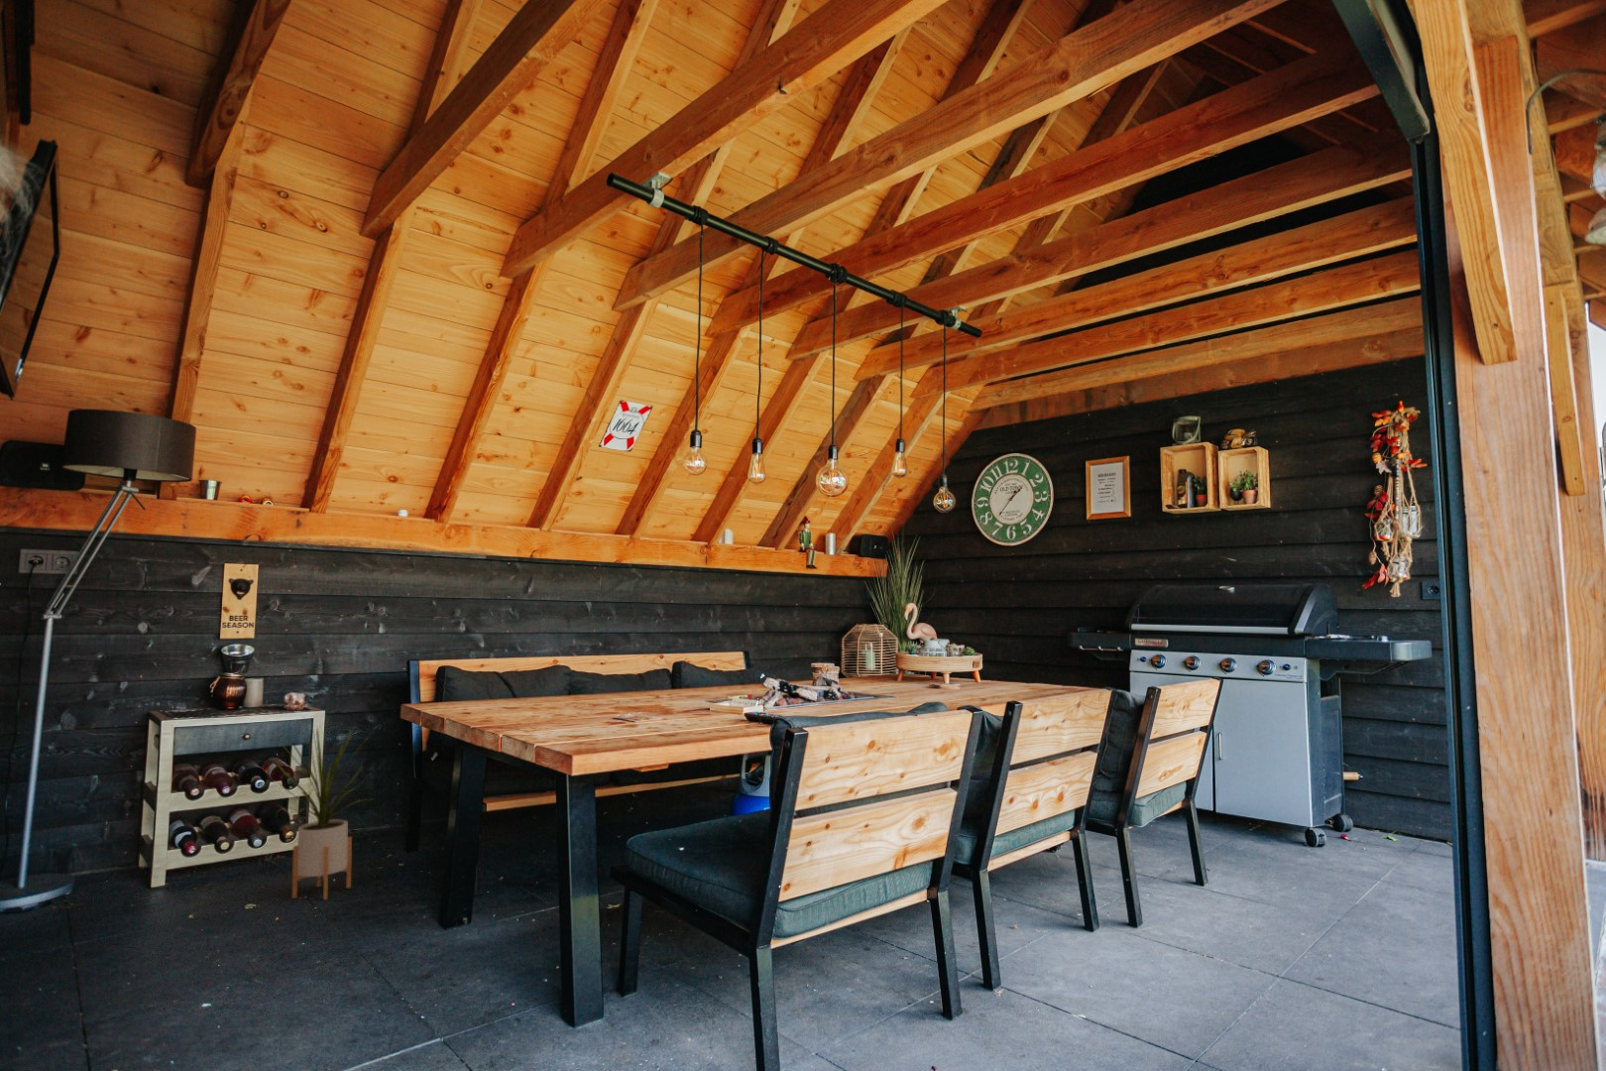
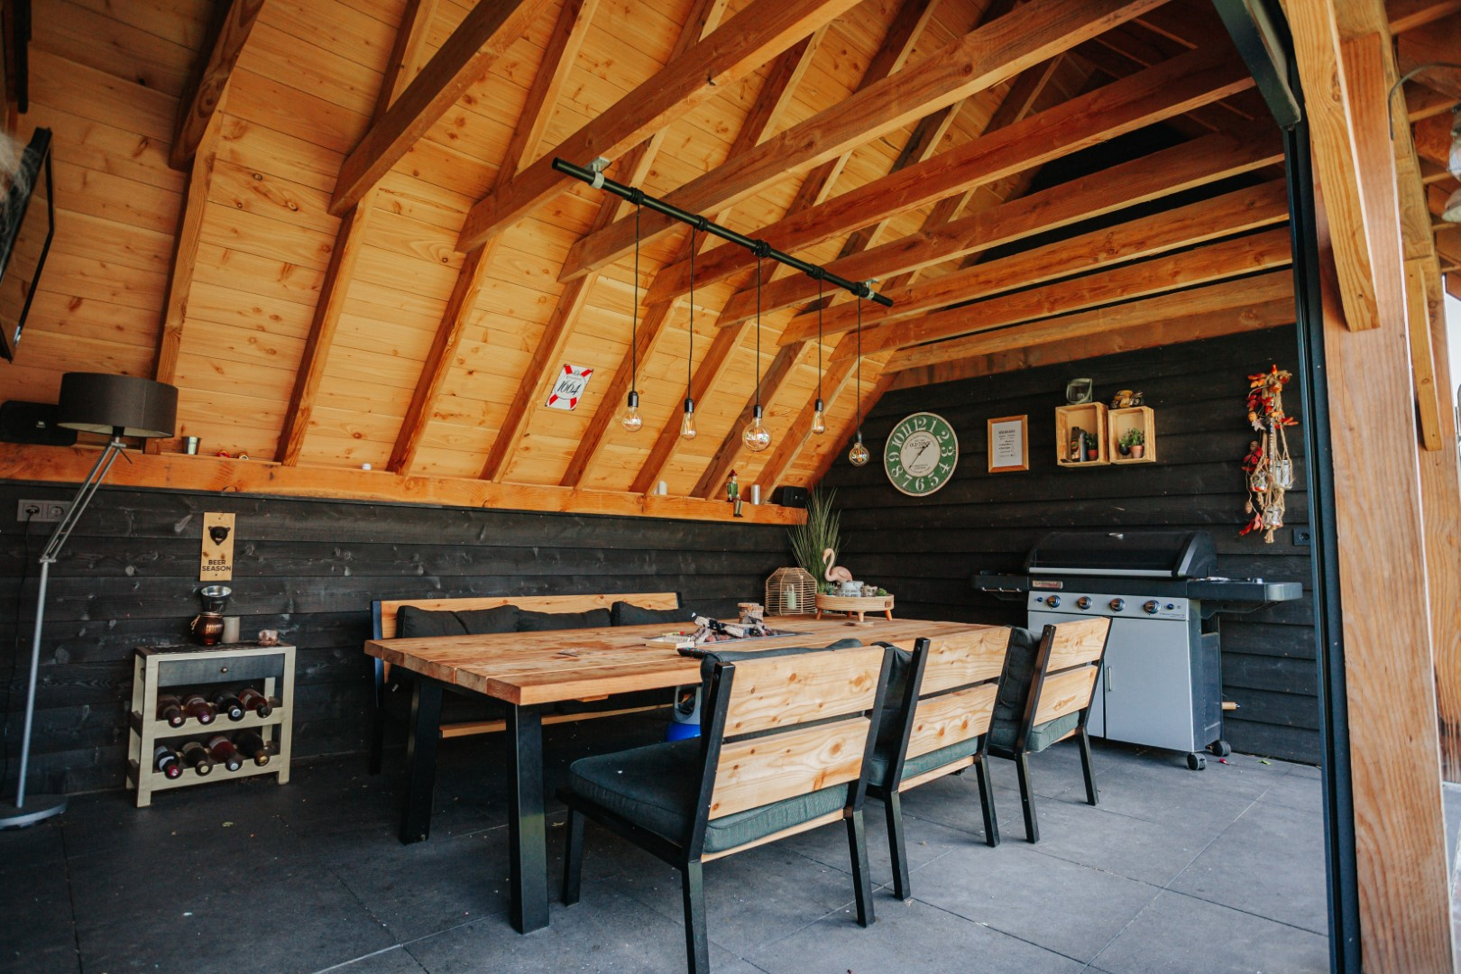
- house plant (326, 803)
